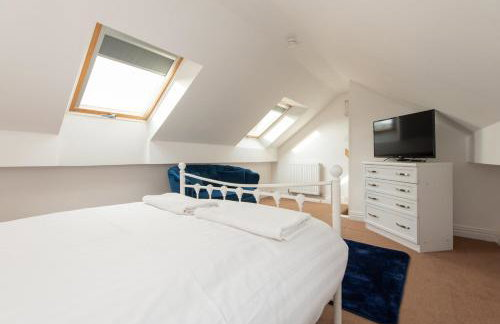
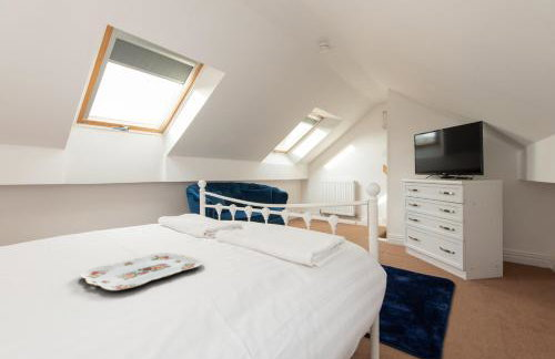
+ serving tray (145, 268)
